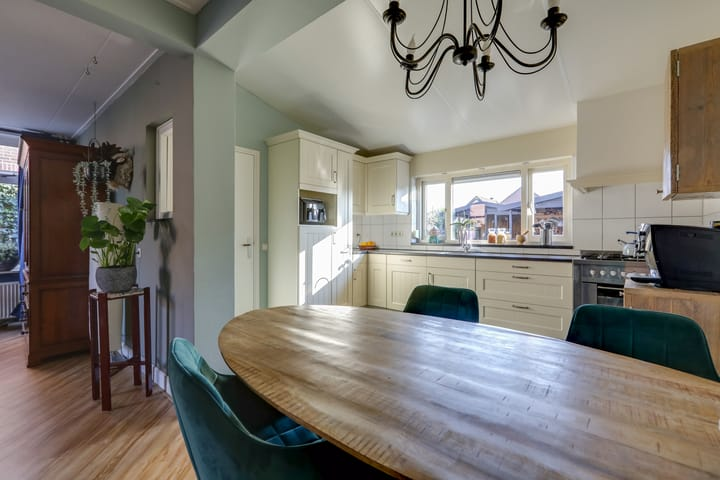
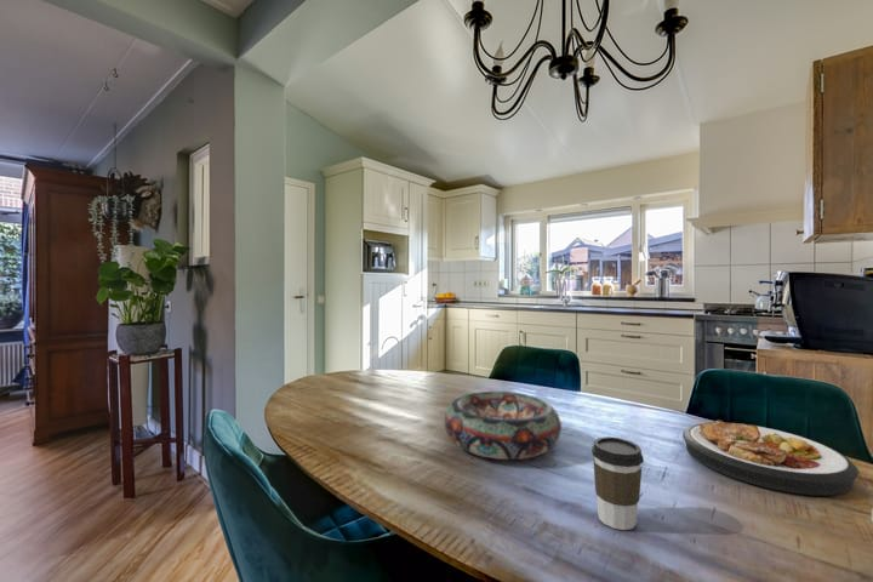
+ coffee cup (616, 481)
+ decorative bowl (501, 422)
+ plate (760, 446)
